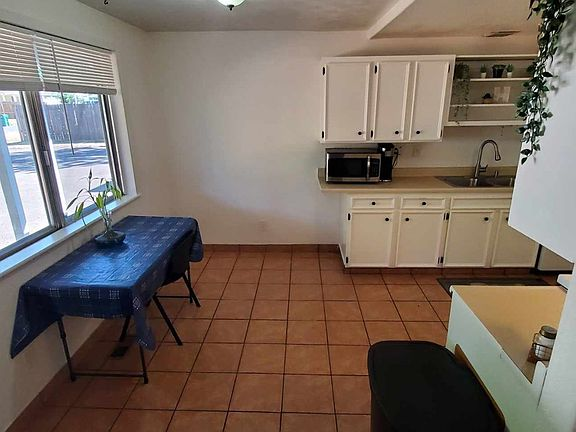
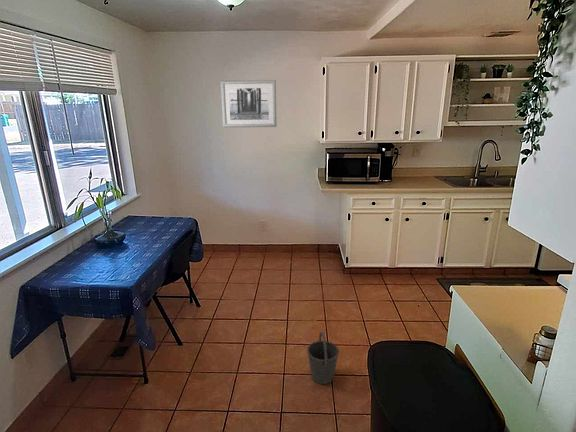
+ wall art (248, 104)
+ bucket (322, 355)
